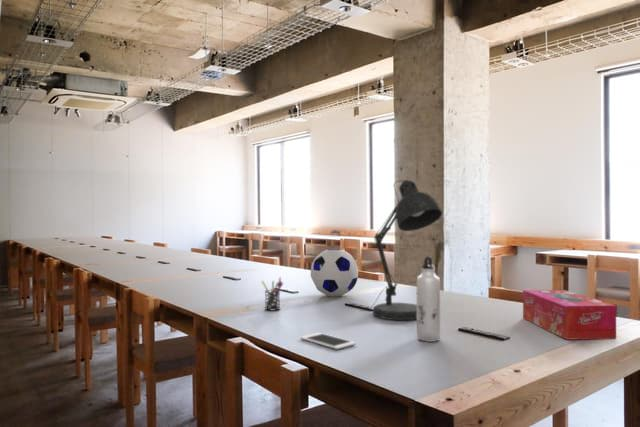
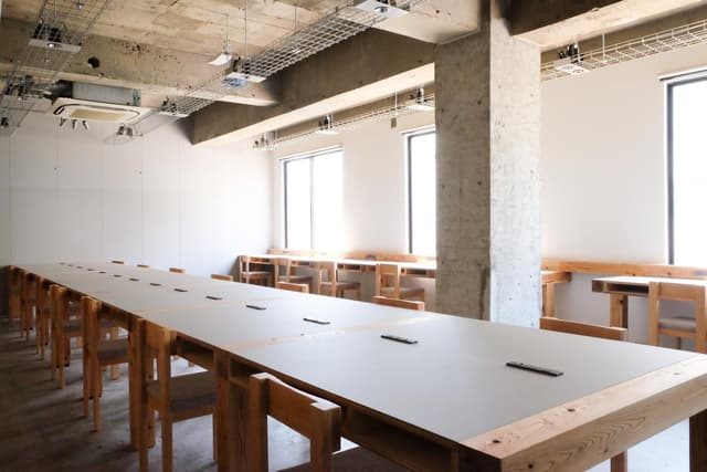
- tissue box (565, 312)
- cell phone (327, 340)
- pen holder (273, 292)
- water bottle (428, 297)
- soccer ball (334, 272)
- desk lamp (403, 230)
